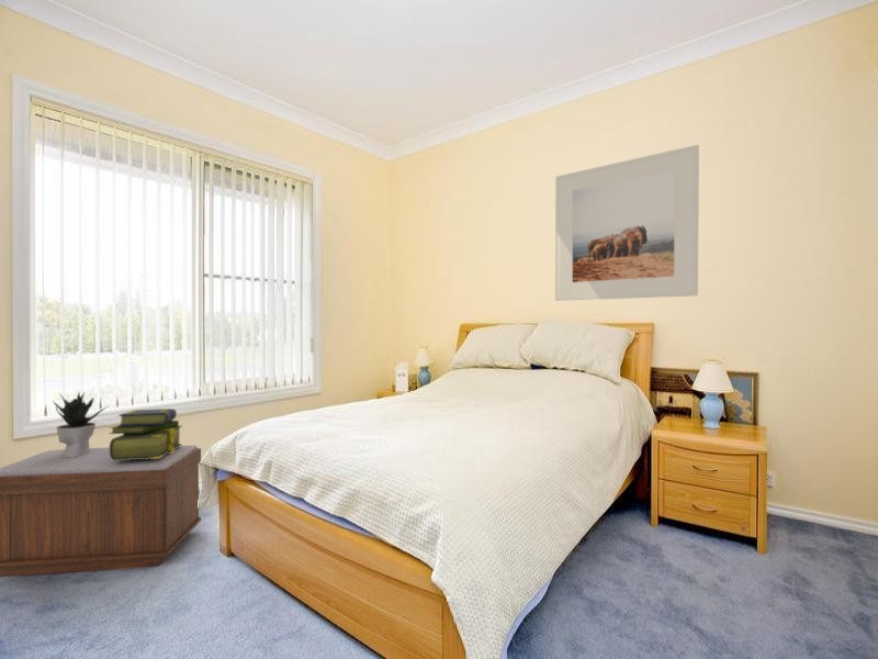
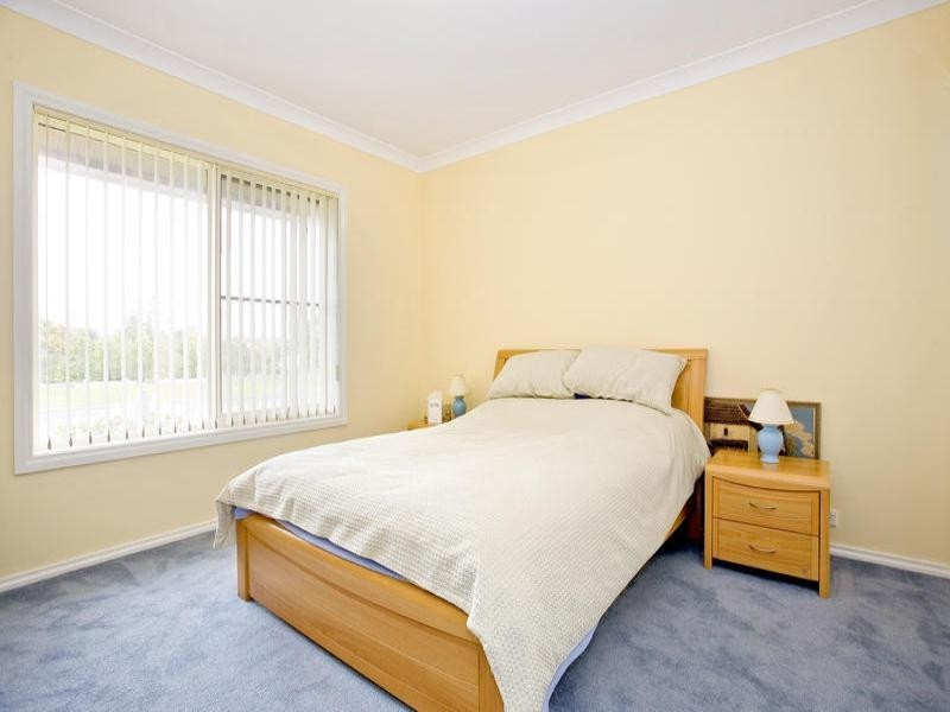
- potted plant (72, 422)
- bench (103, 503)
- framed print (620, 230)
- stack of books (147, 431)
